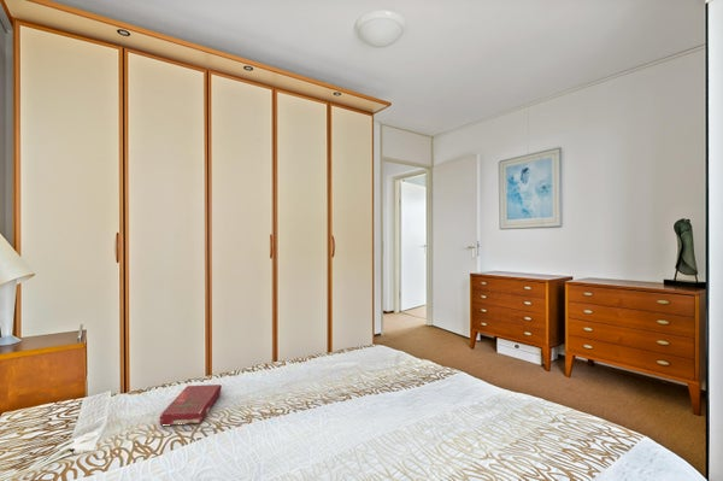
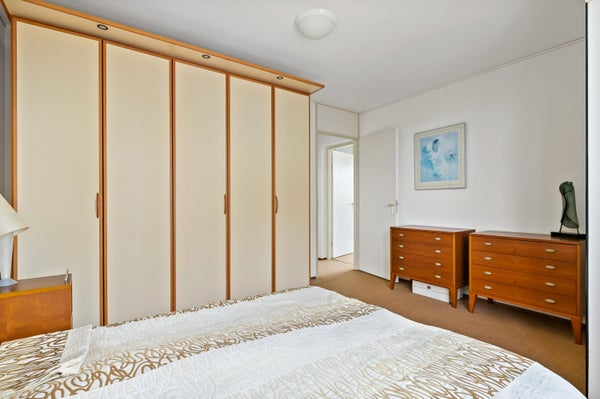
- book (193, 403)
